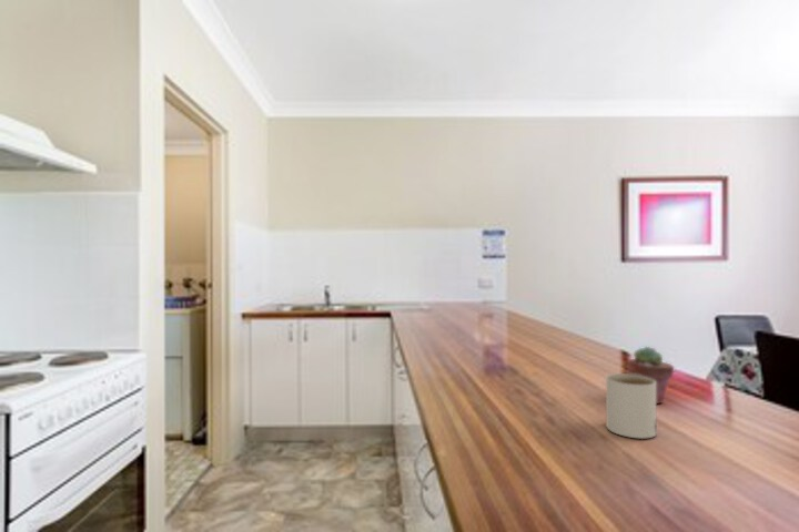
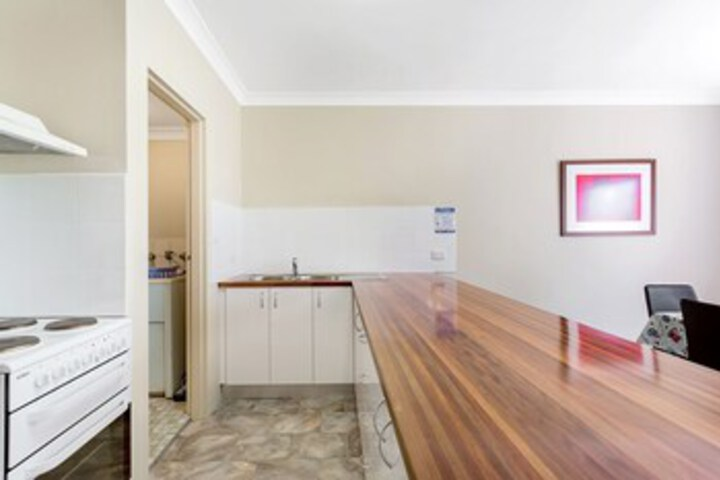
- mug (630, 401)
- potted succulent (649, 372)
